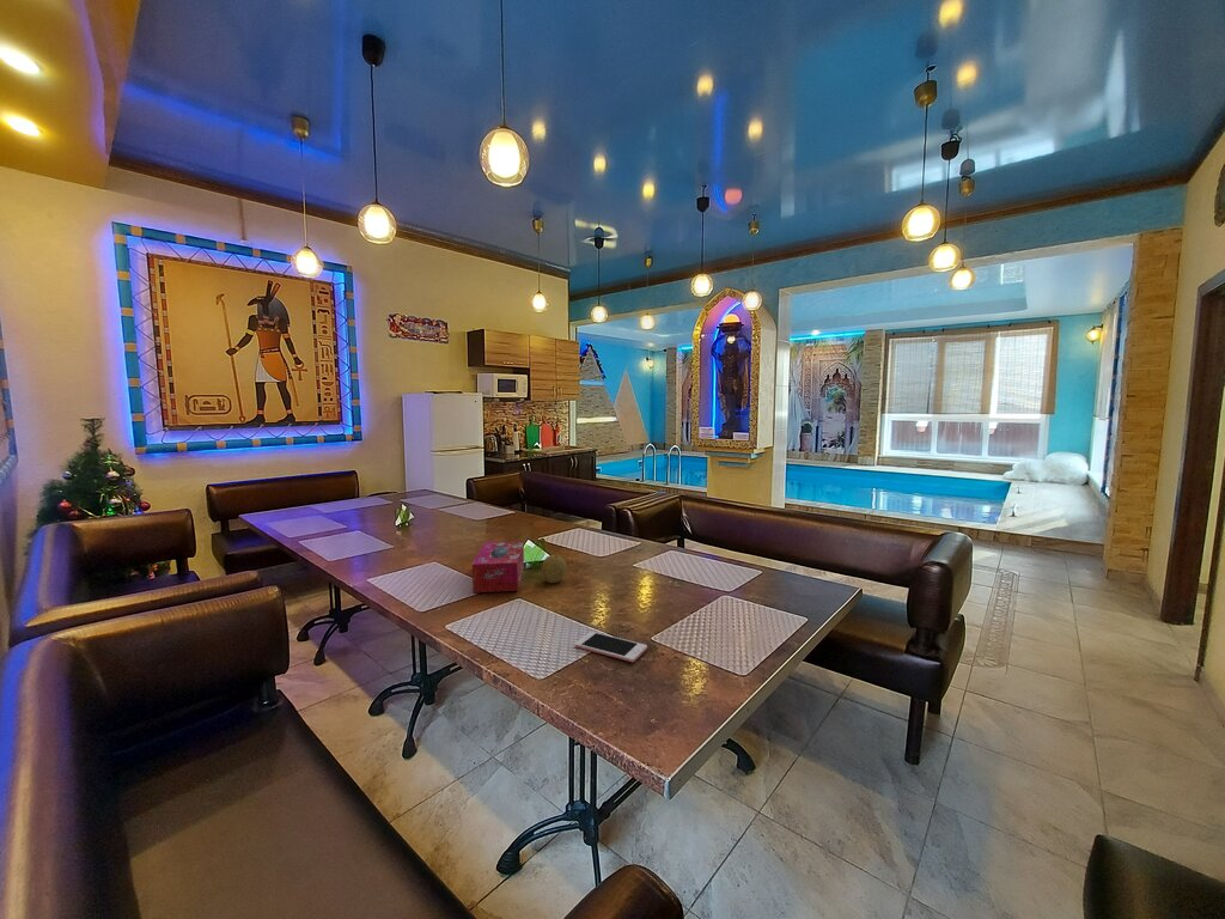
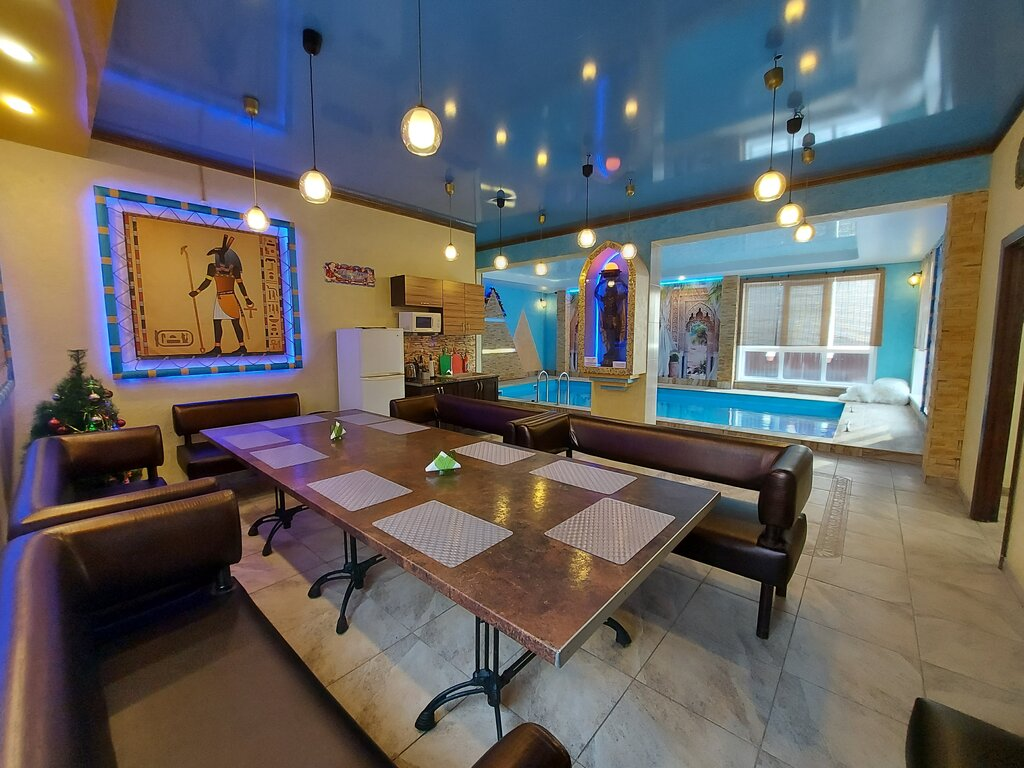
- fruit (554, 568)
- cell phone (610, 645)
- tissue box (500, 565)
